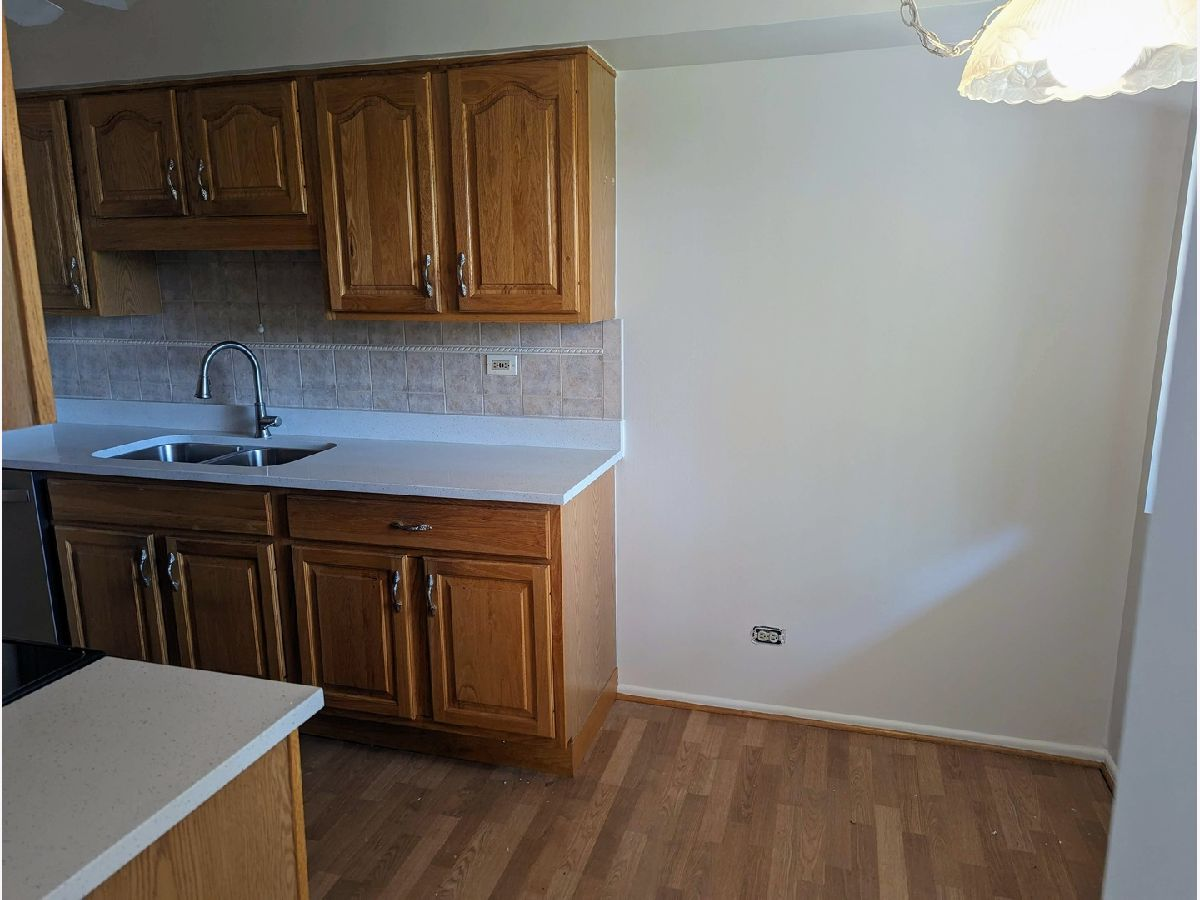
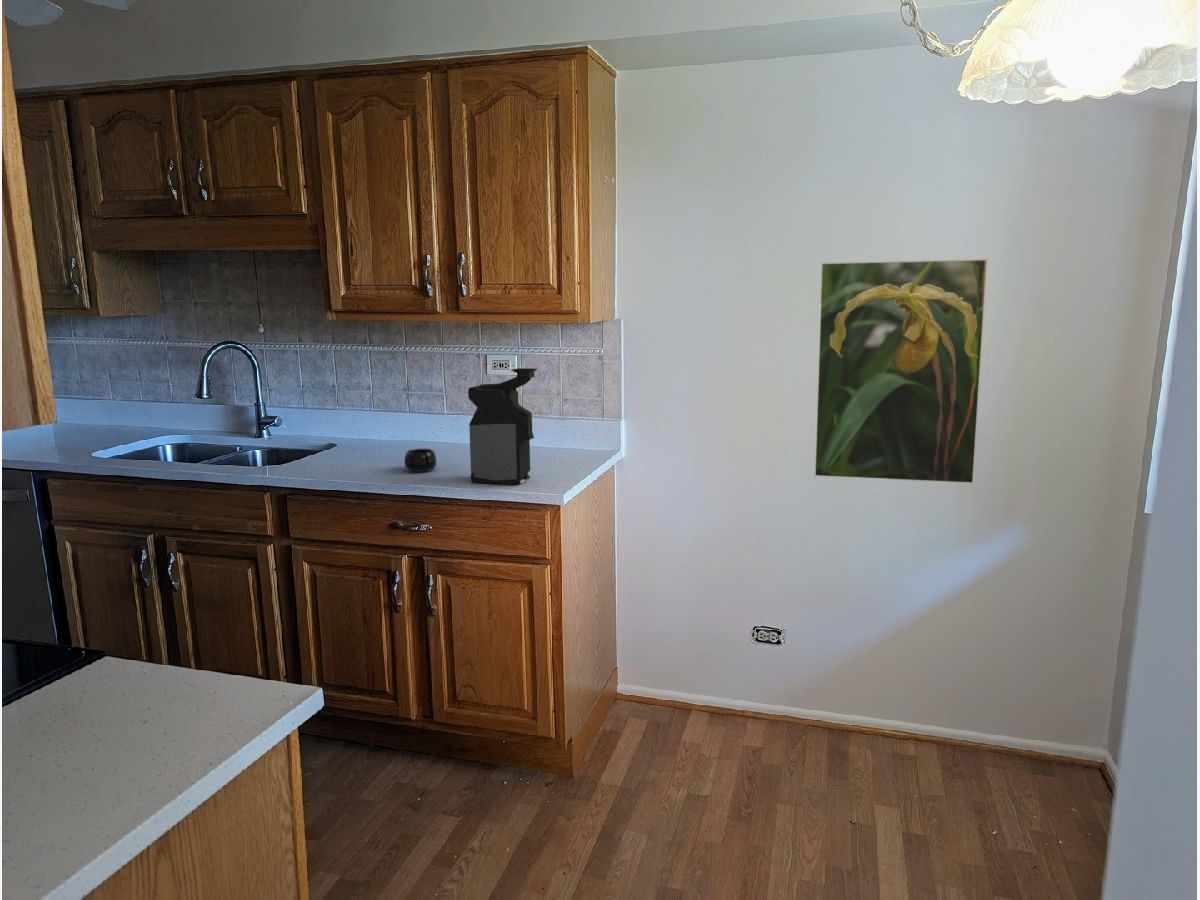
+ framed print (896, 372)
+ coffee maker (503, 425)
+ mug (418, 460)
